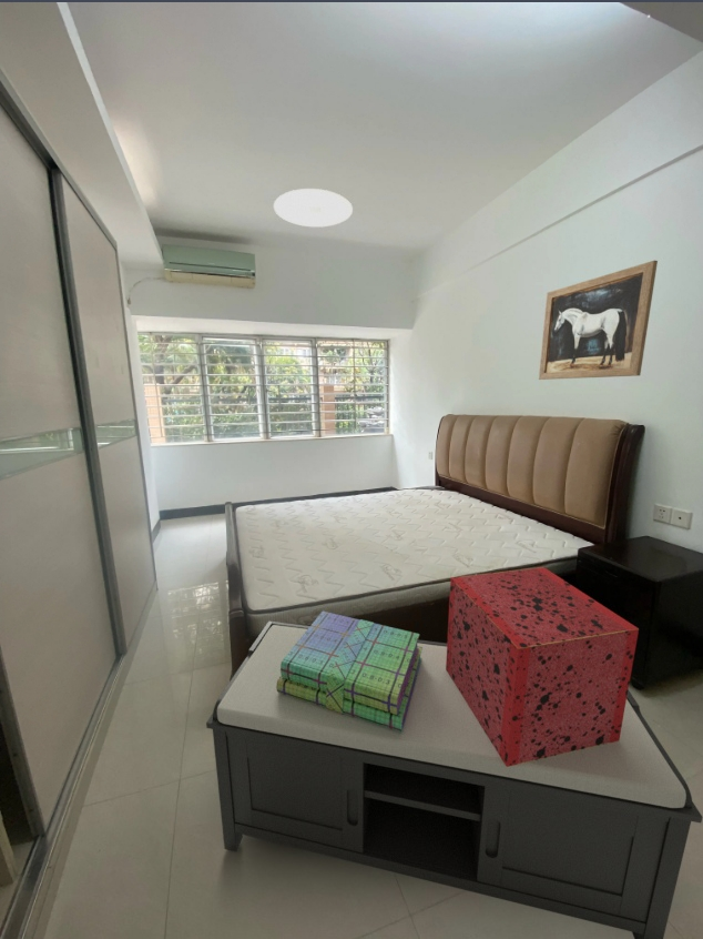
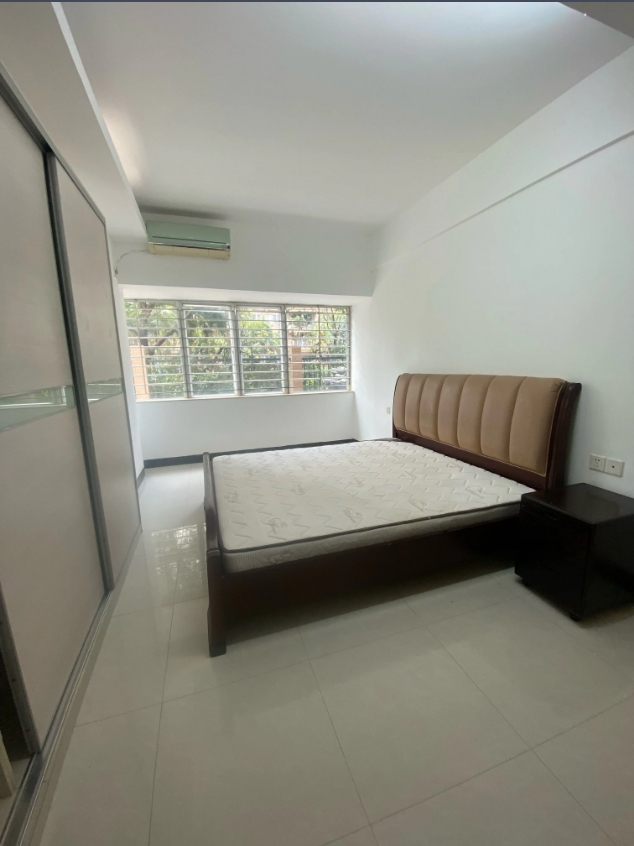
- stack of books (354, 660)
- decorative box (528, 652)
- bench (420, 754)
- wall art (588, 330)
- ceiling light (313, 205)
